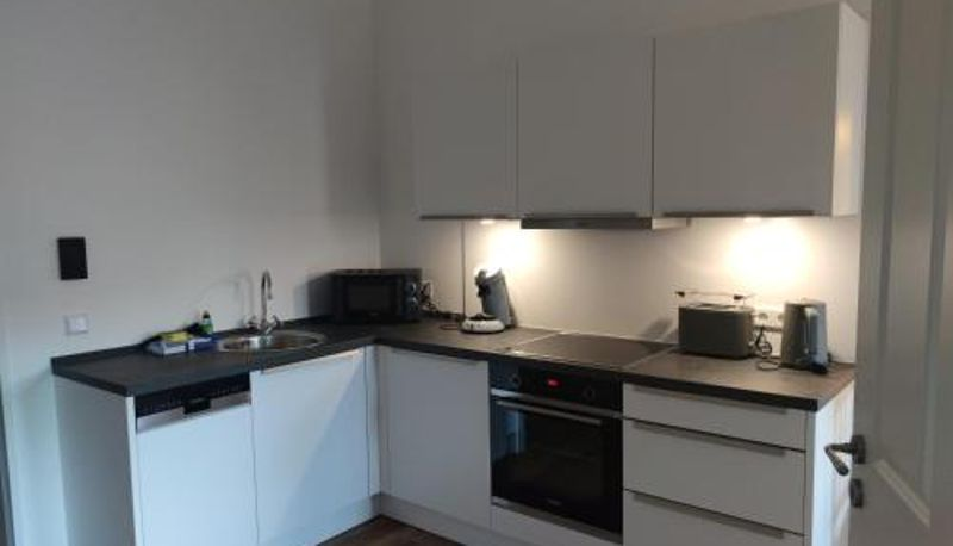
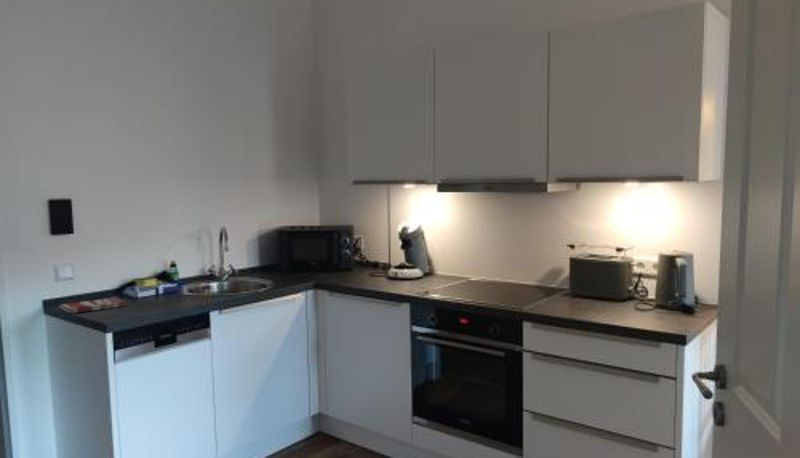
+ dish towel (93, 304)
